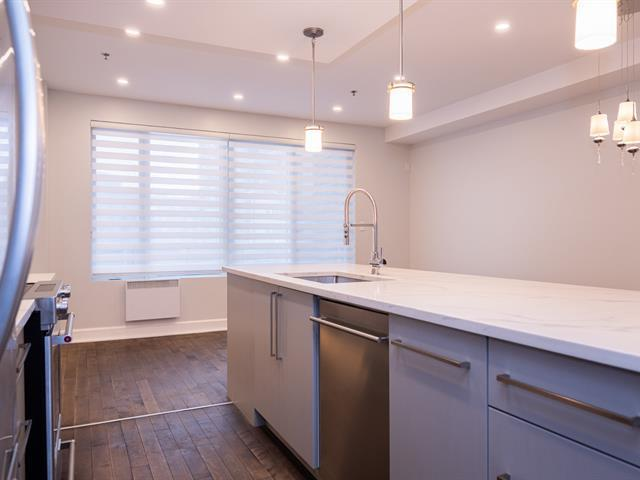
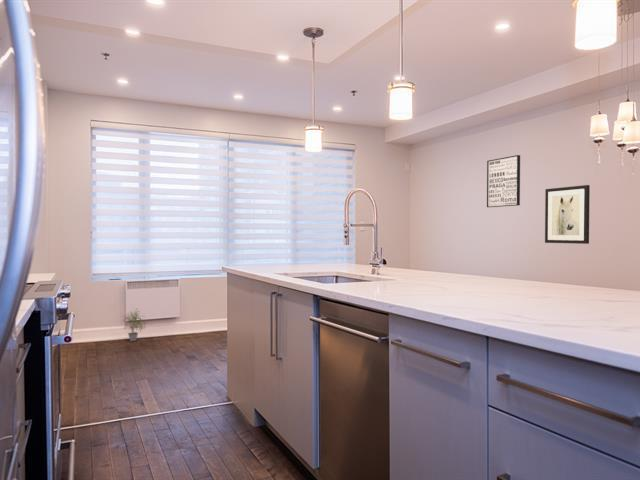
+ potted plant (134, 323)
+ wall art (566, 215)
+ wall art (502, 182)
